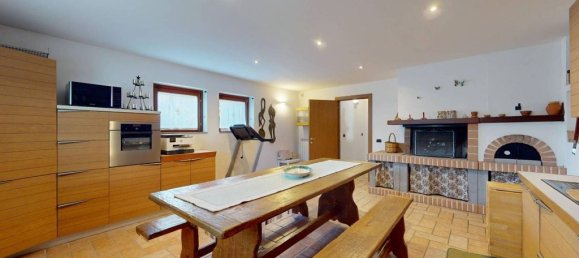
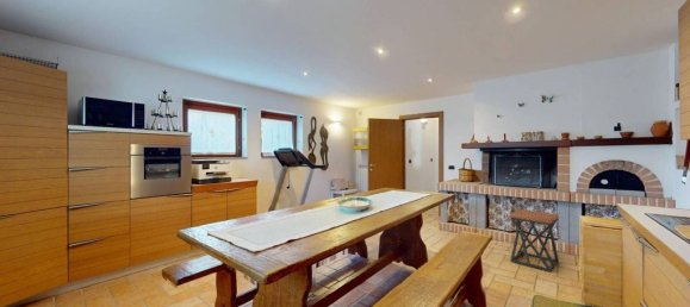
+ stool (535, 238)
